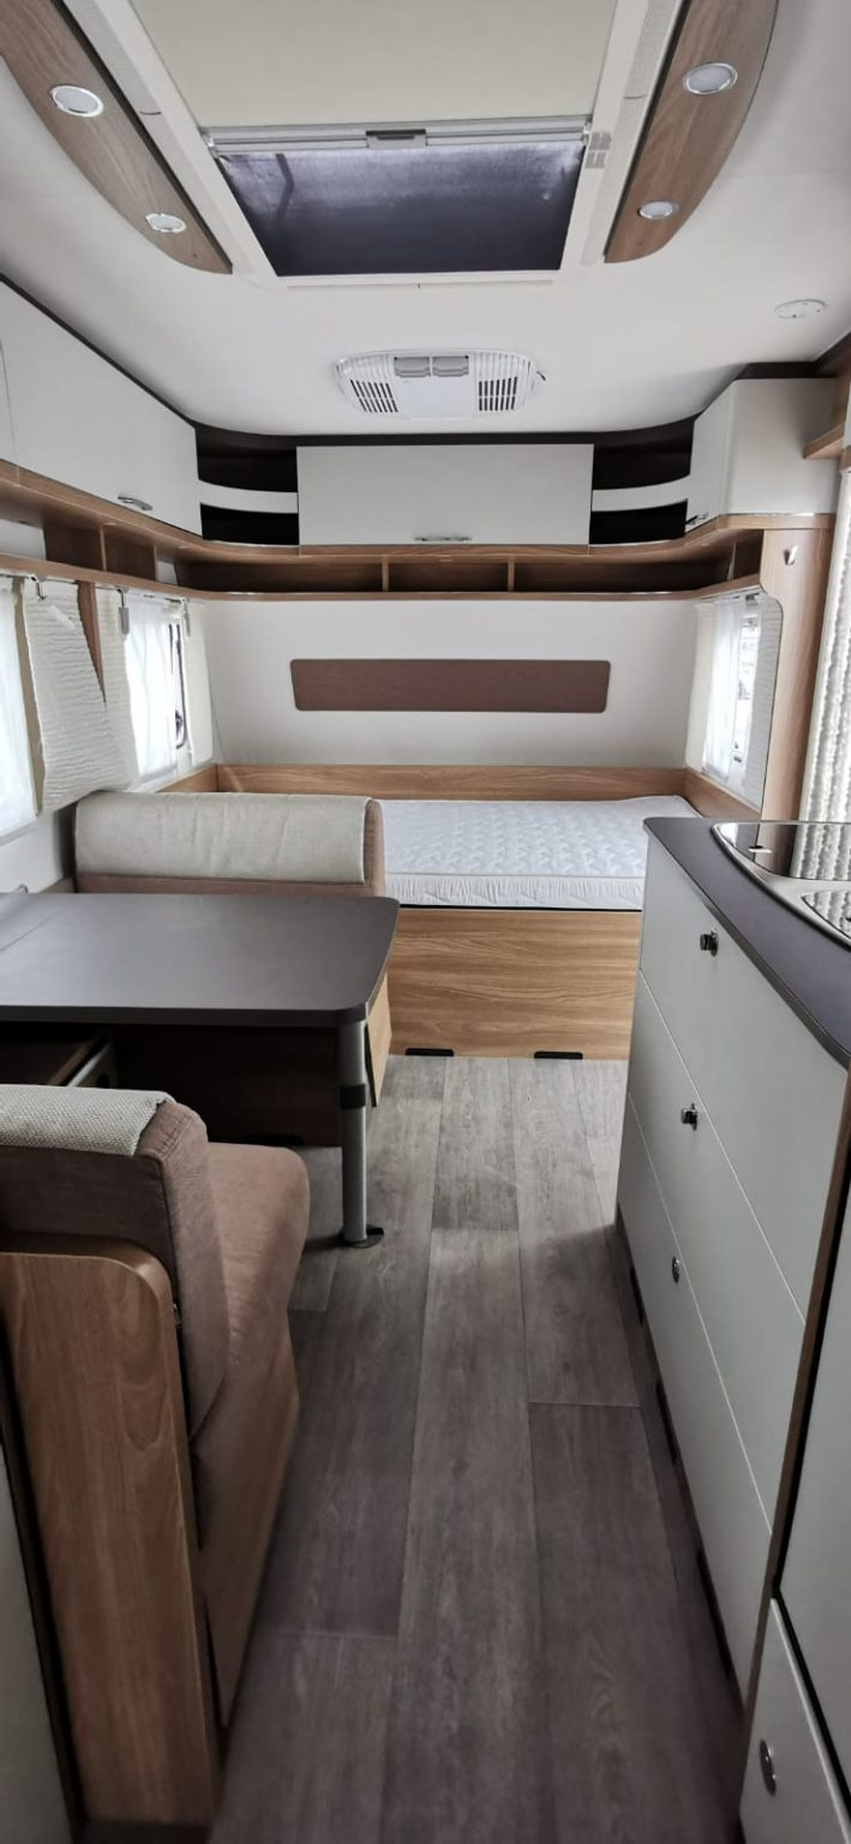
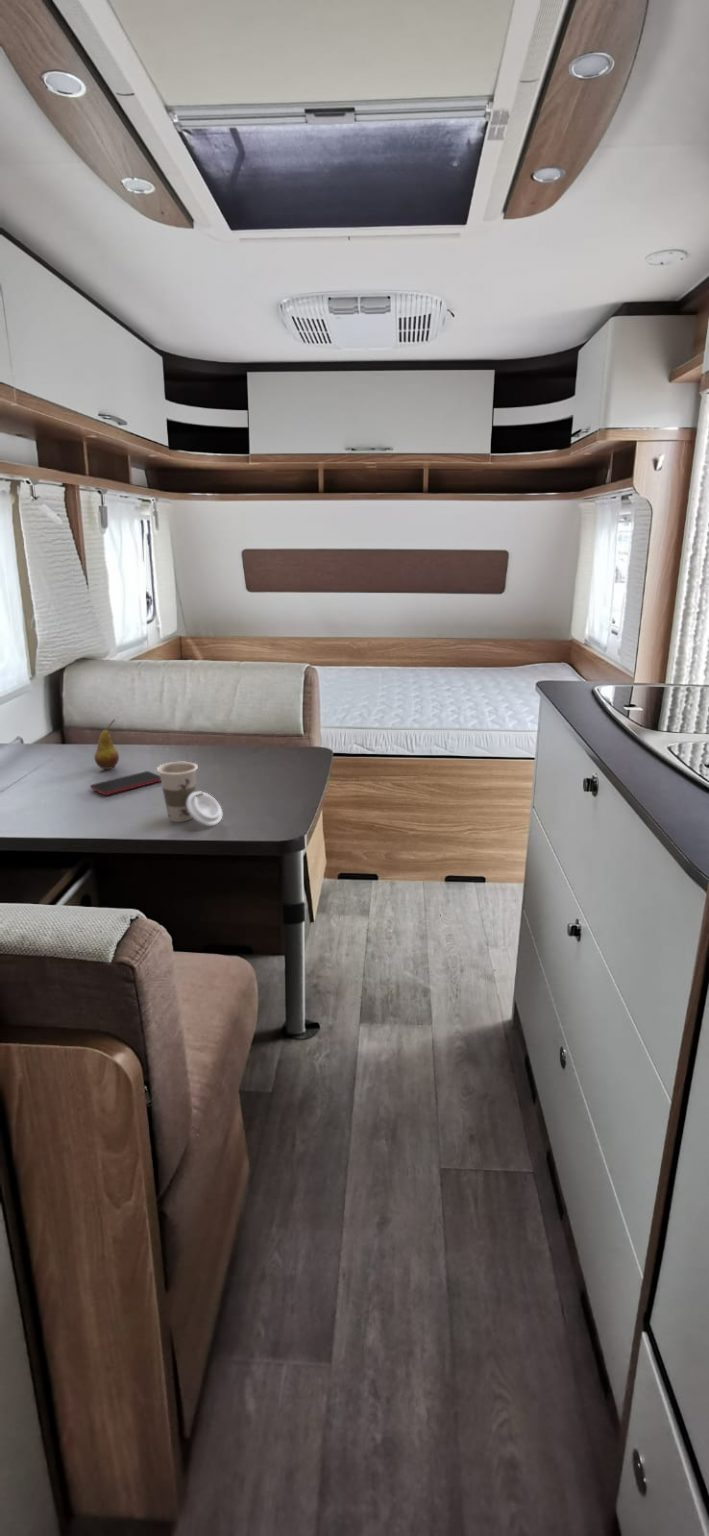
+ smartphone (127, 782)
+ cup (189, 794)
+ fruit (105, 744)
